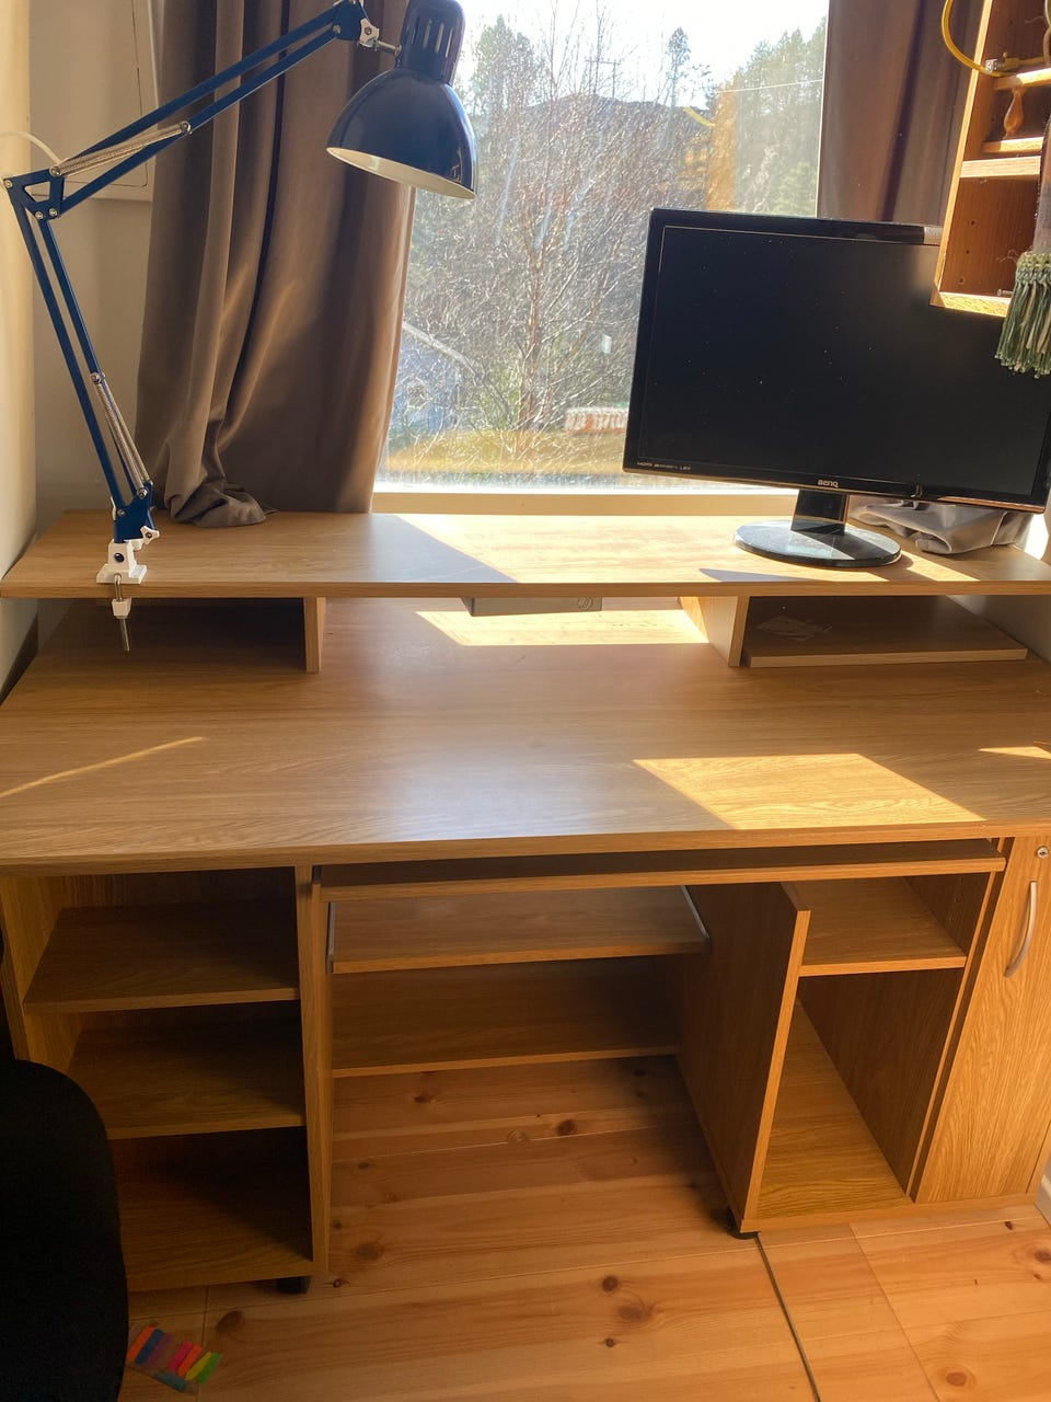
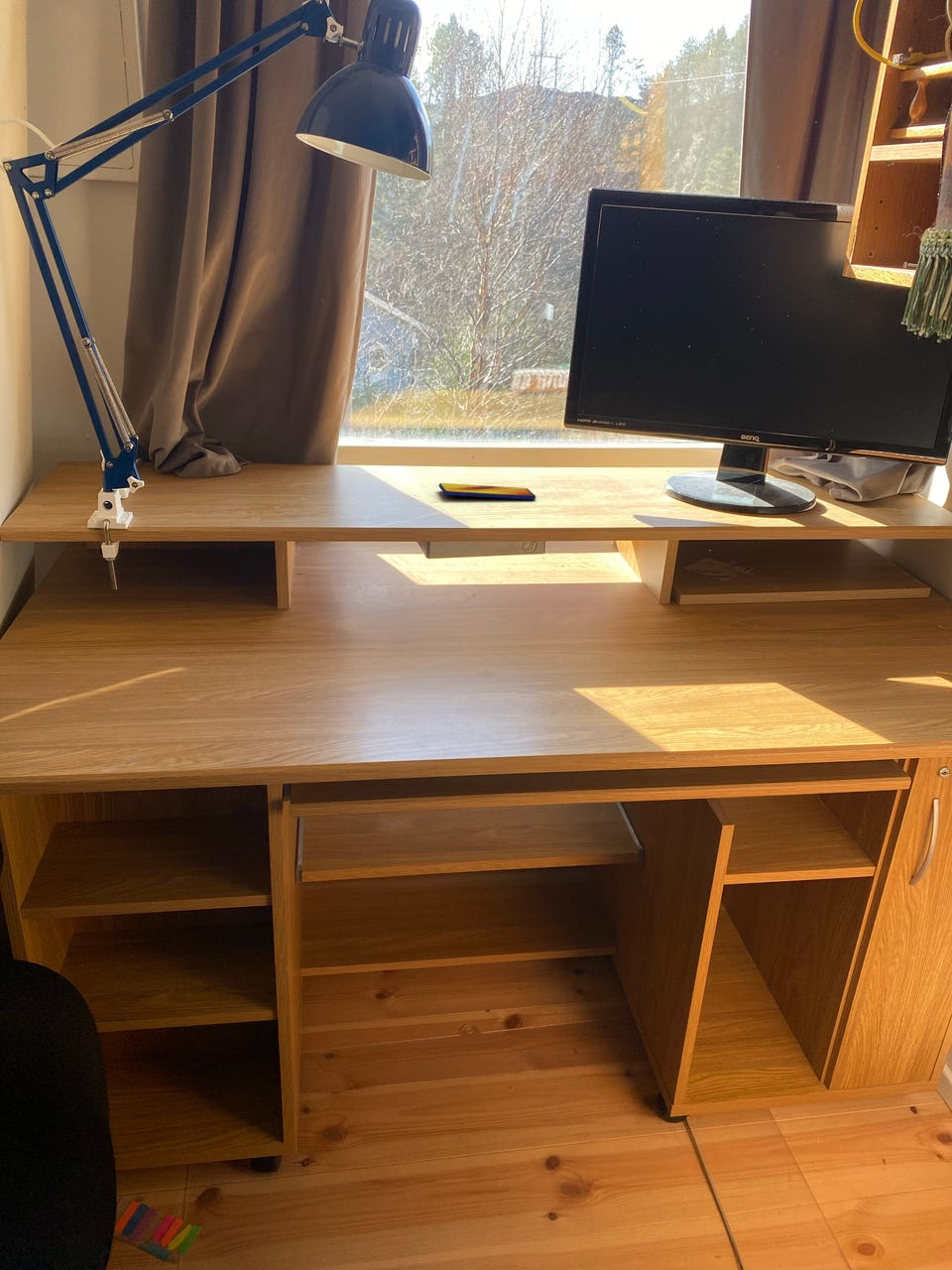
+ smartphone (487, 491)
